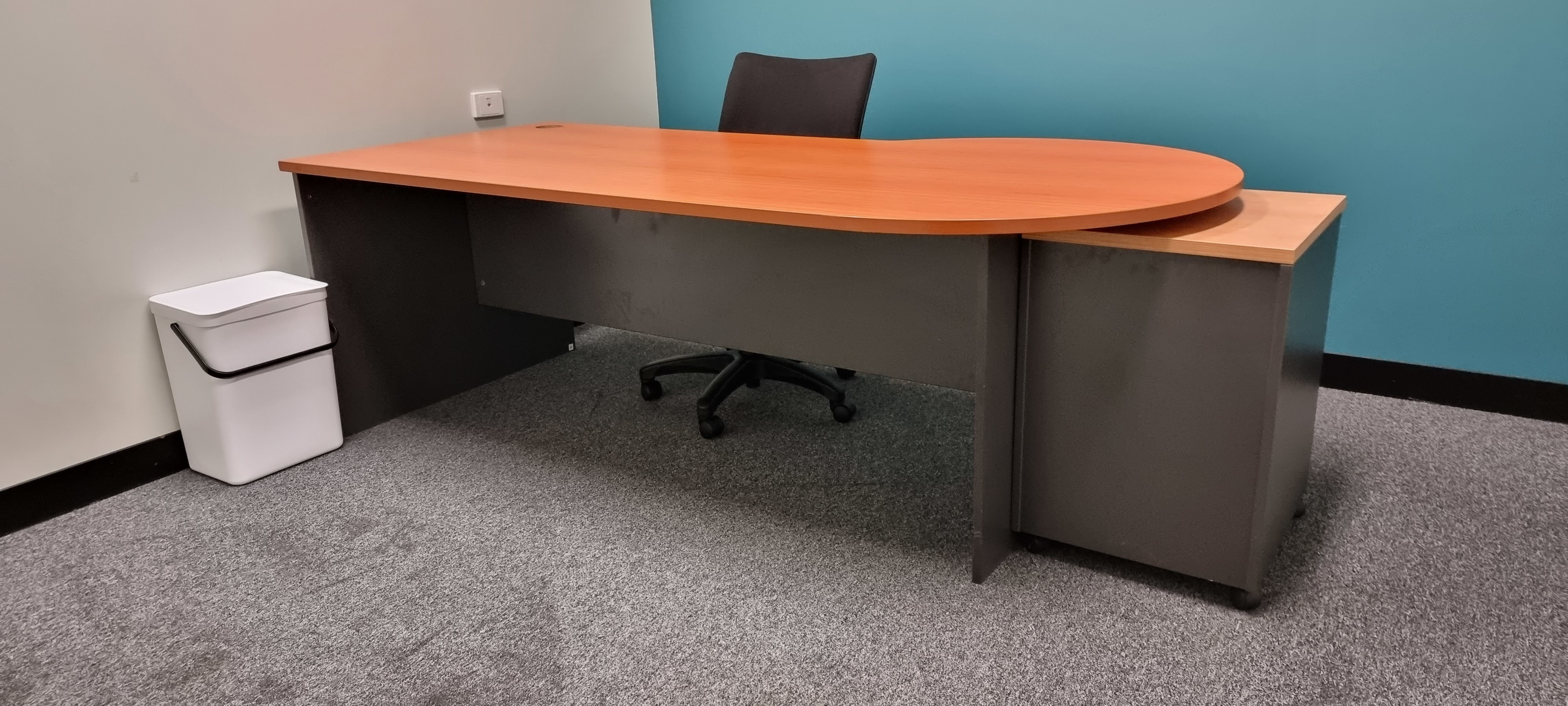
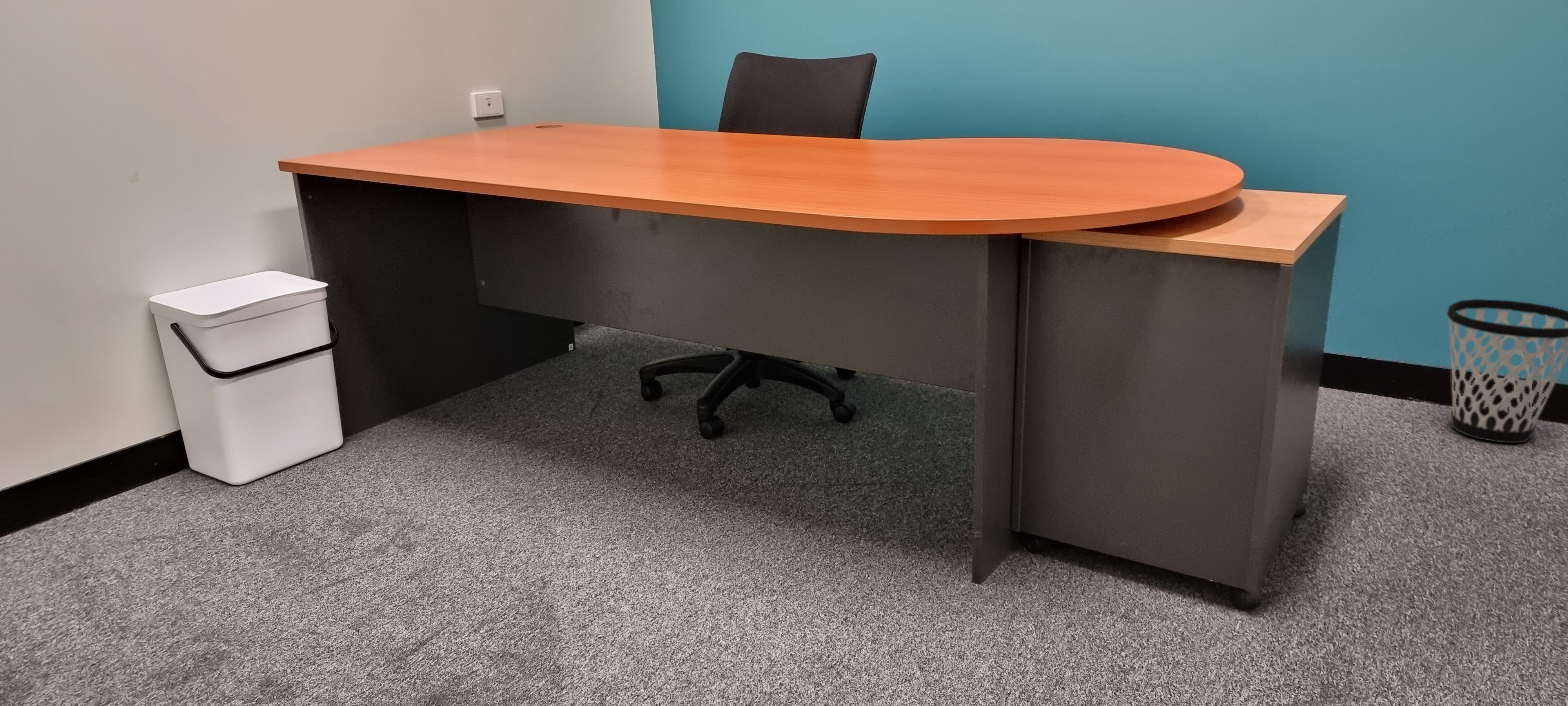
+ wastebasket (1506, 376)
